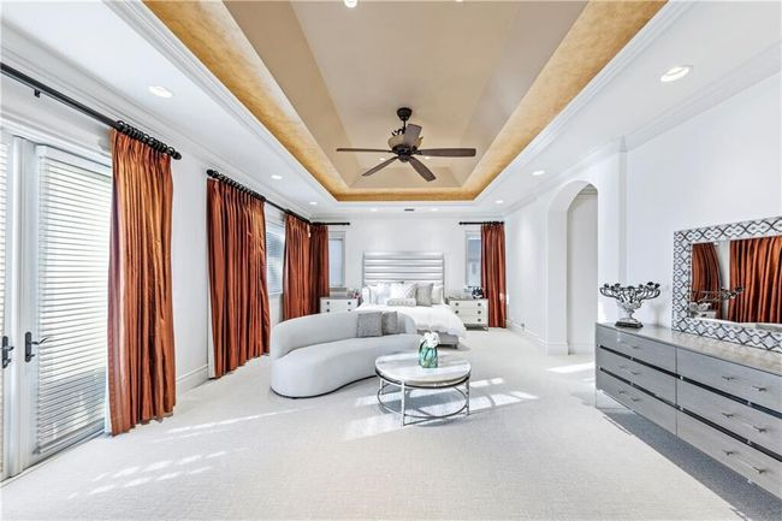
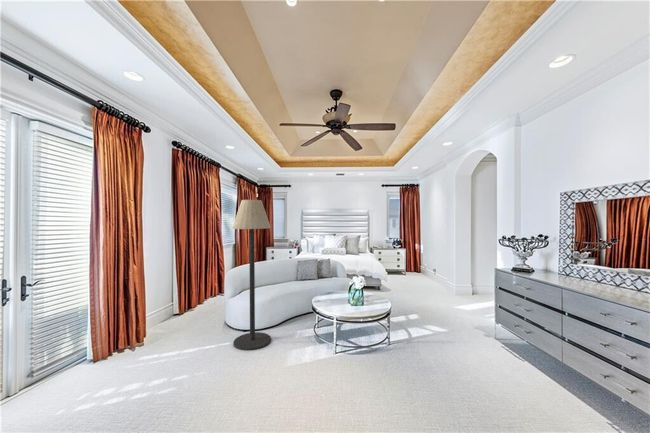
+ floor lamp (252, 270)
